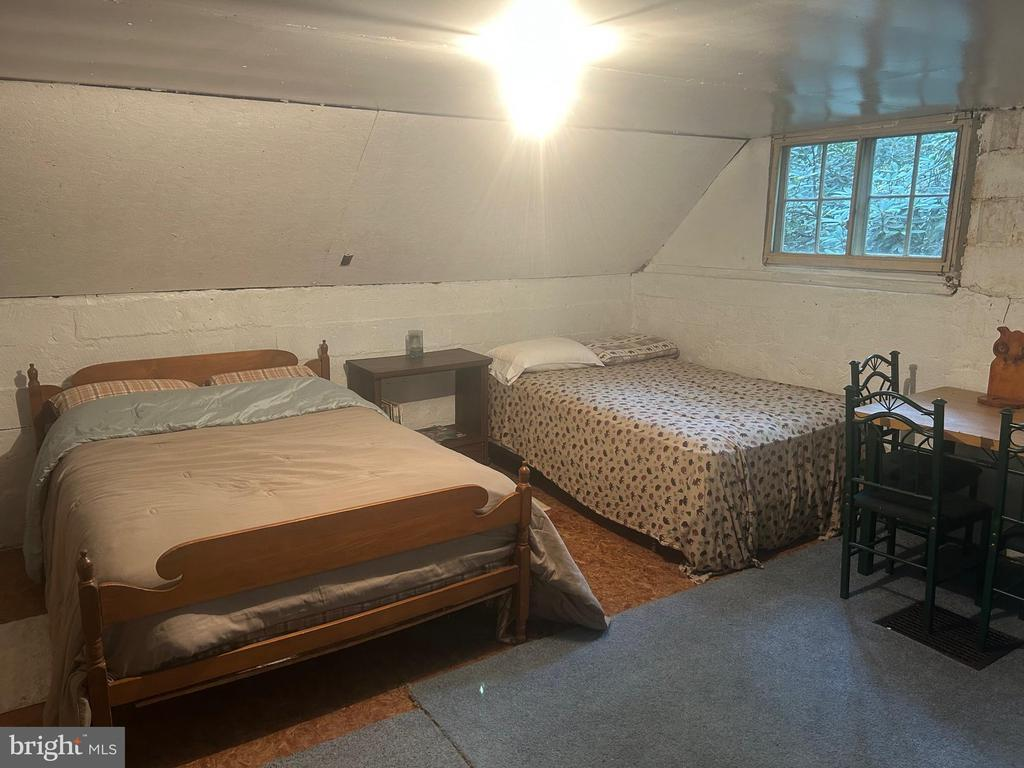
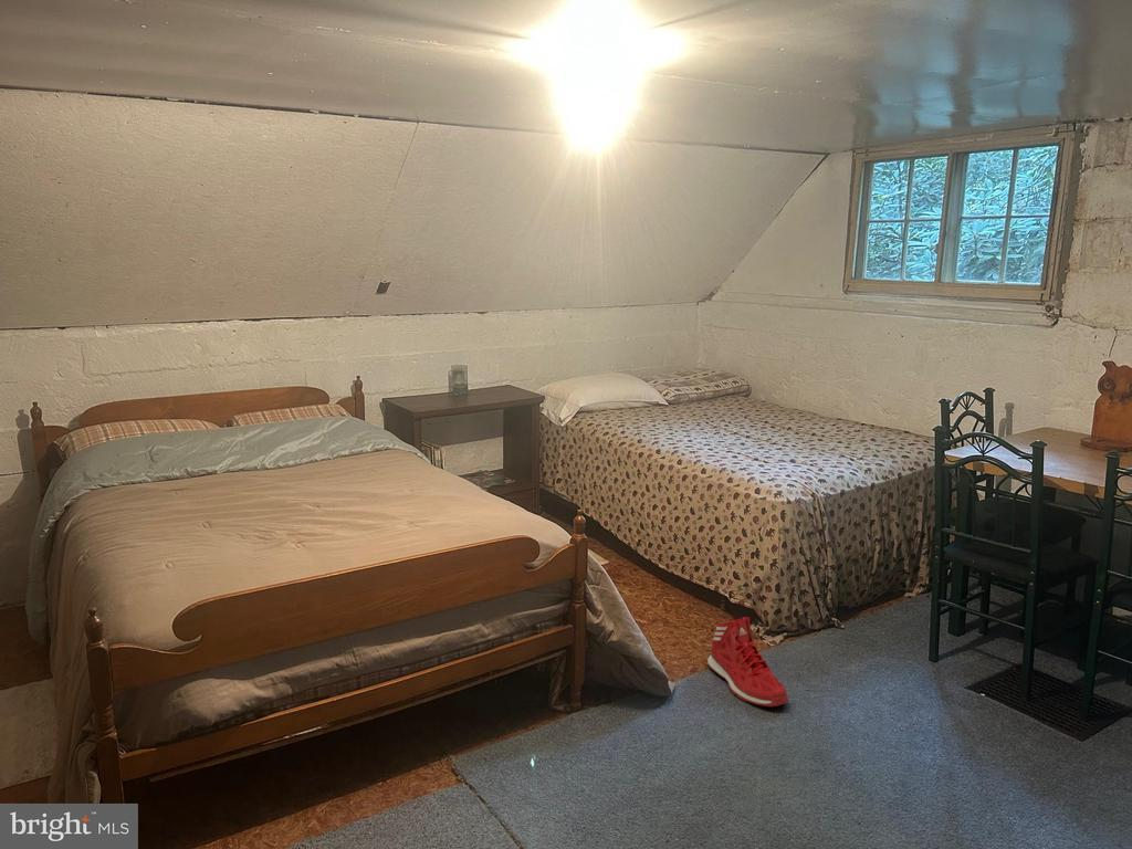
+ sneaker (746, 656)
